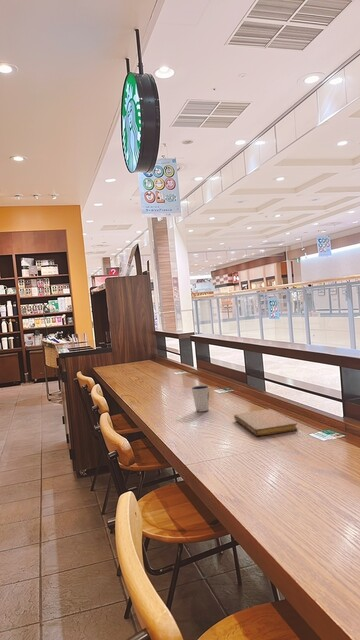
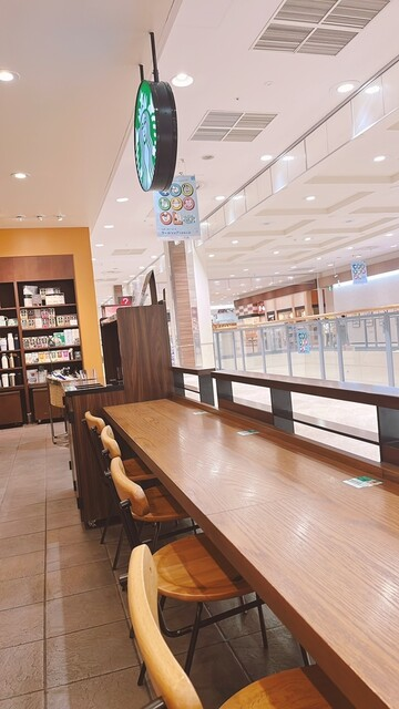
- notebook (264, 421)
- dixie cup (201, 398)
